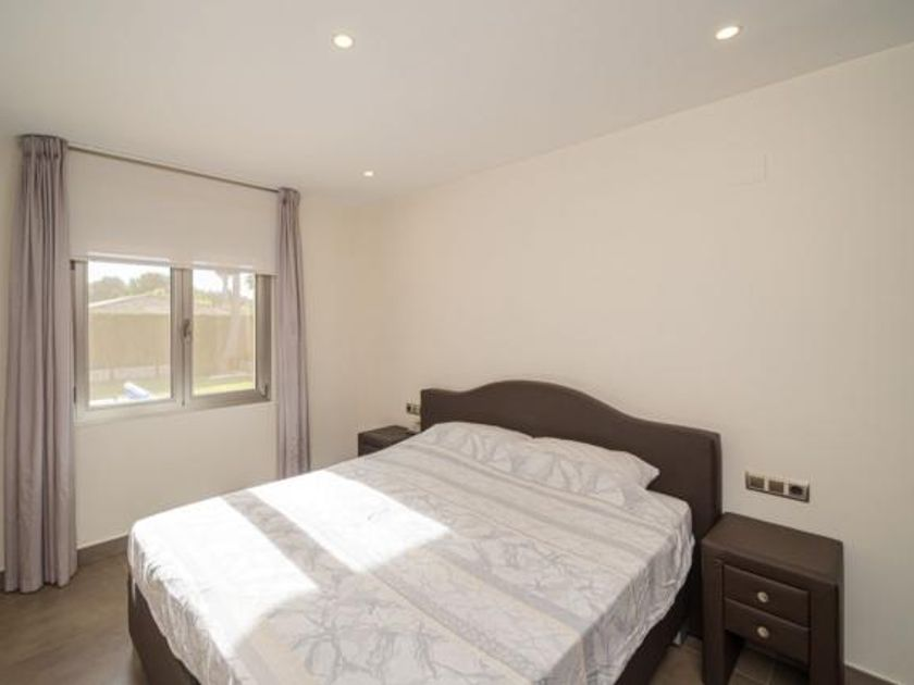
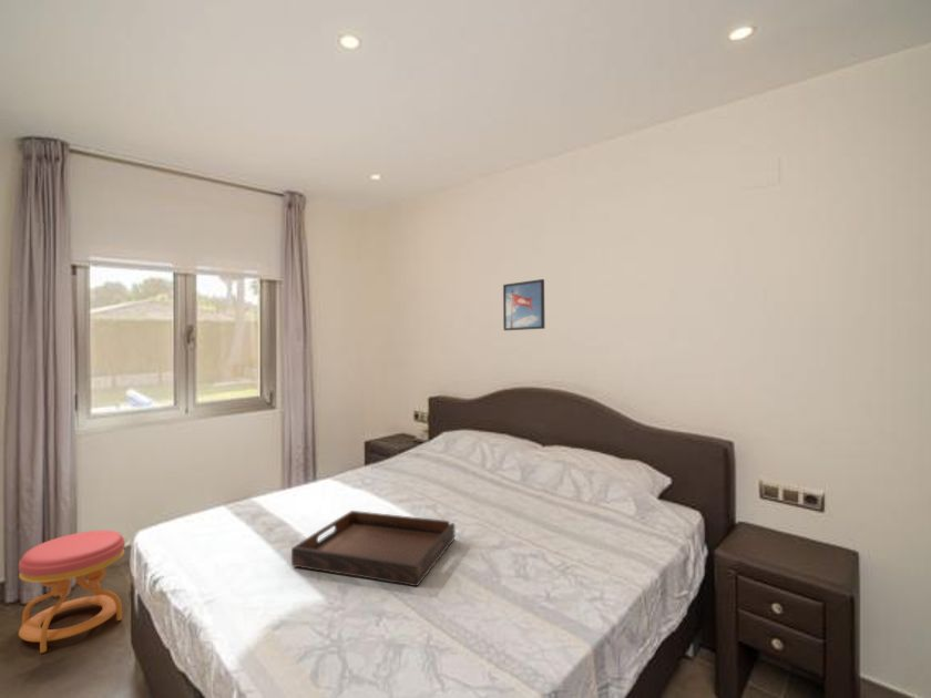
+ stool (70, 582)
+ serving tray (379, 542)
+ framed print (523, 306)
